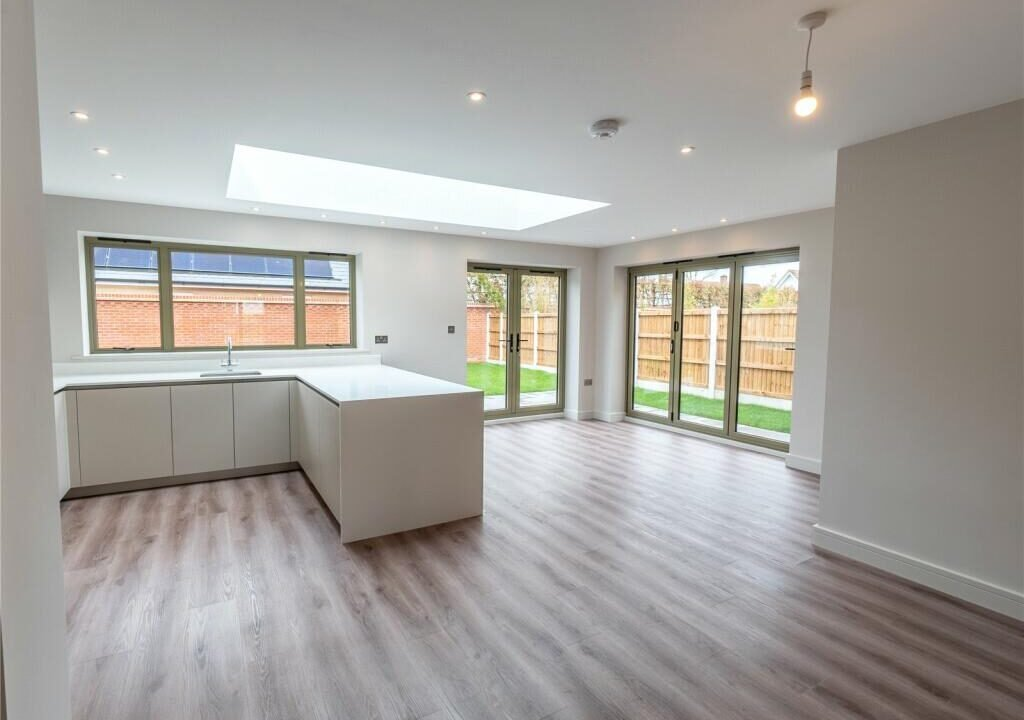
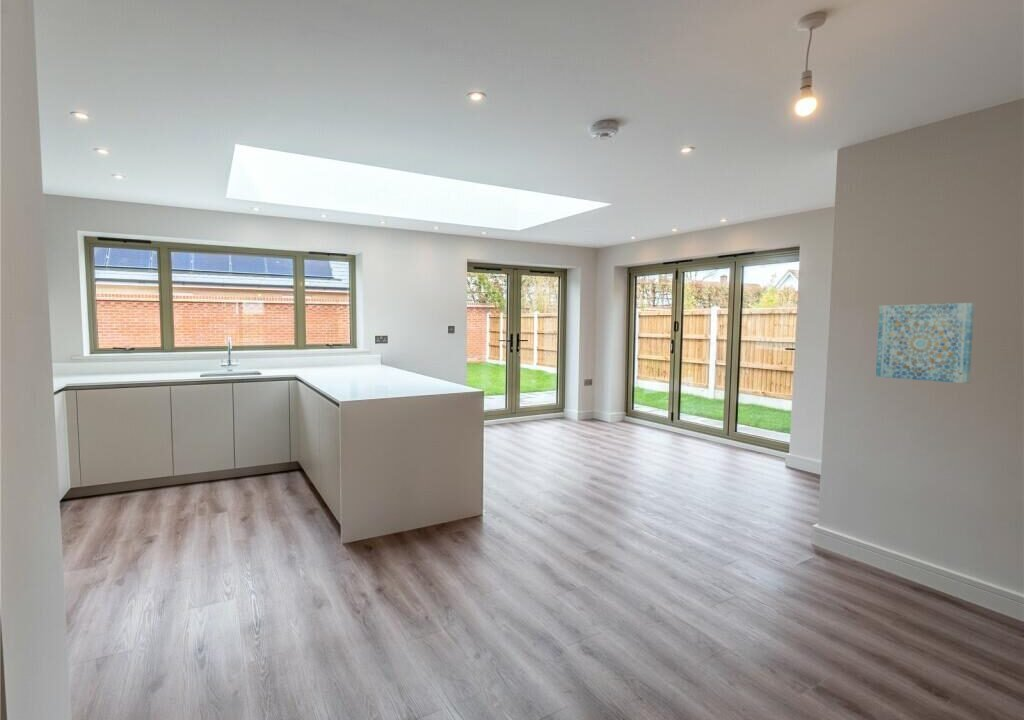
+ wall art (922, 342)
